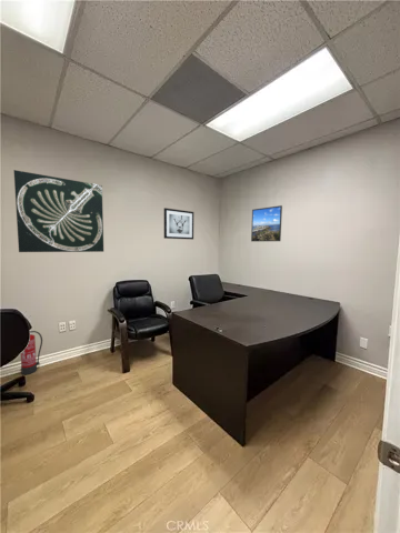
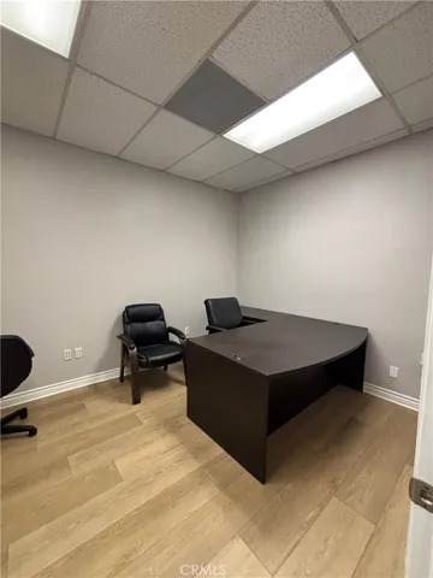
- wall art (179, 224)
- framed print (266, 224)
- fire extinguisher (30, 348)
- map (64, 214)
